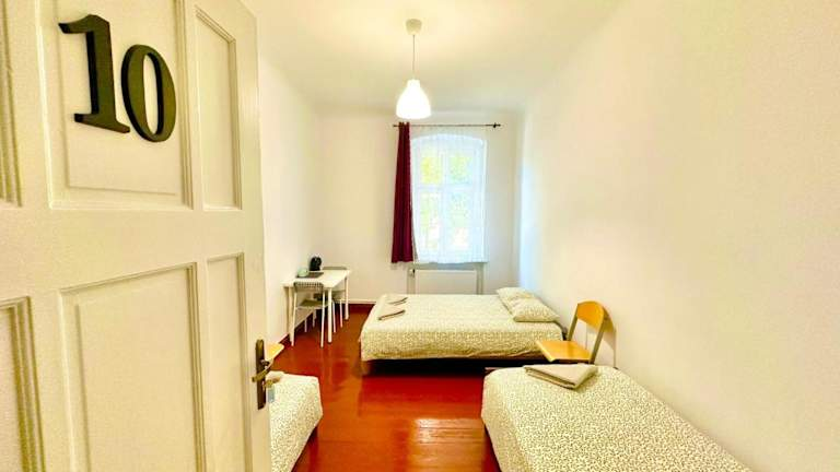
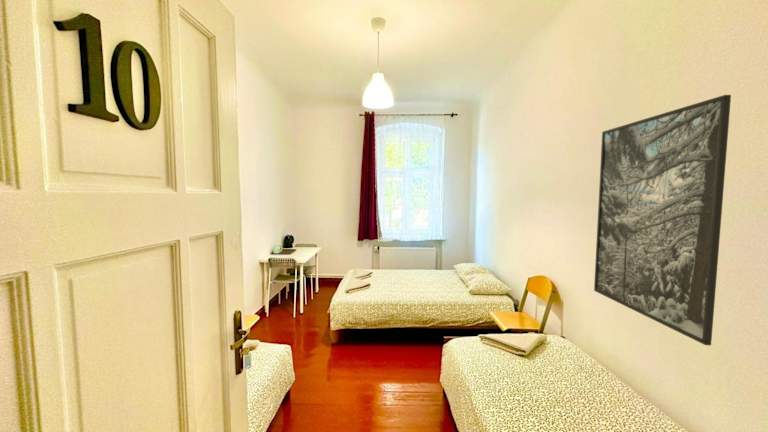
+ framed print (645, 217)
